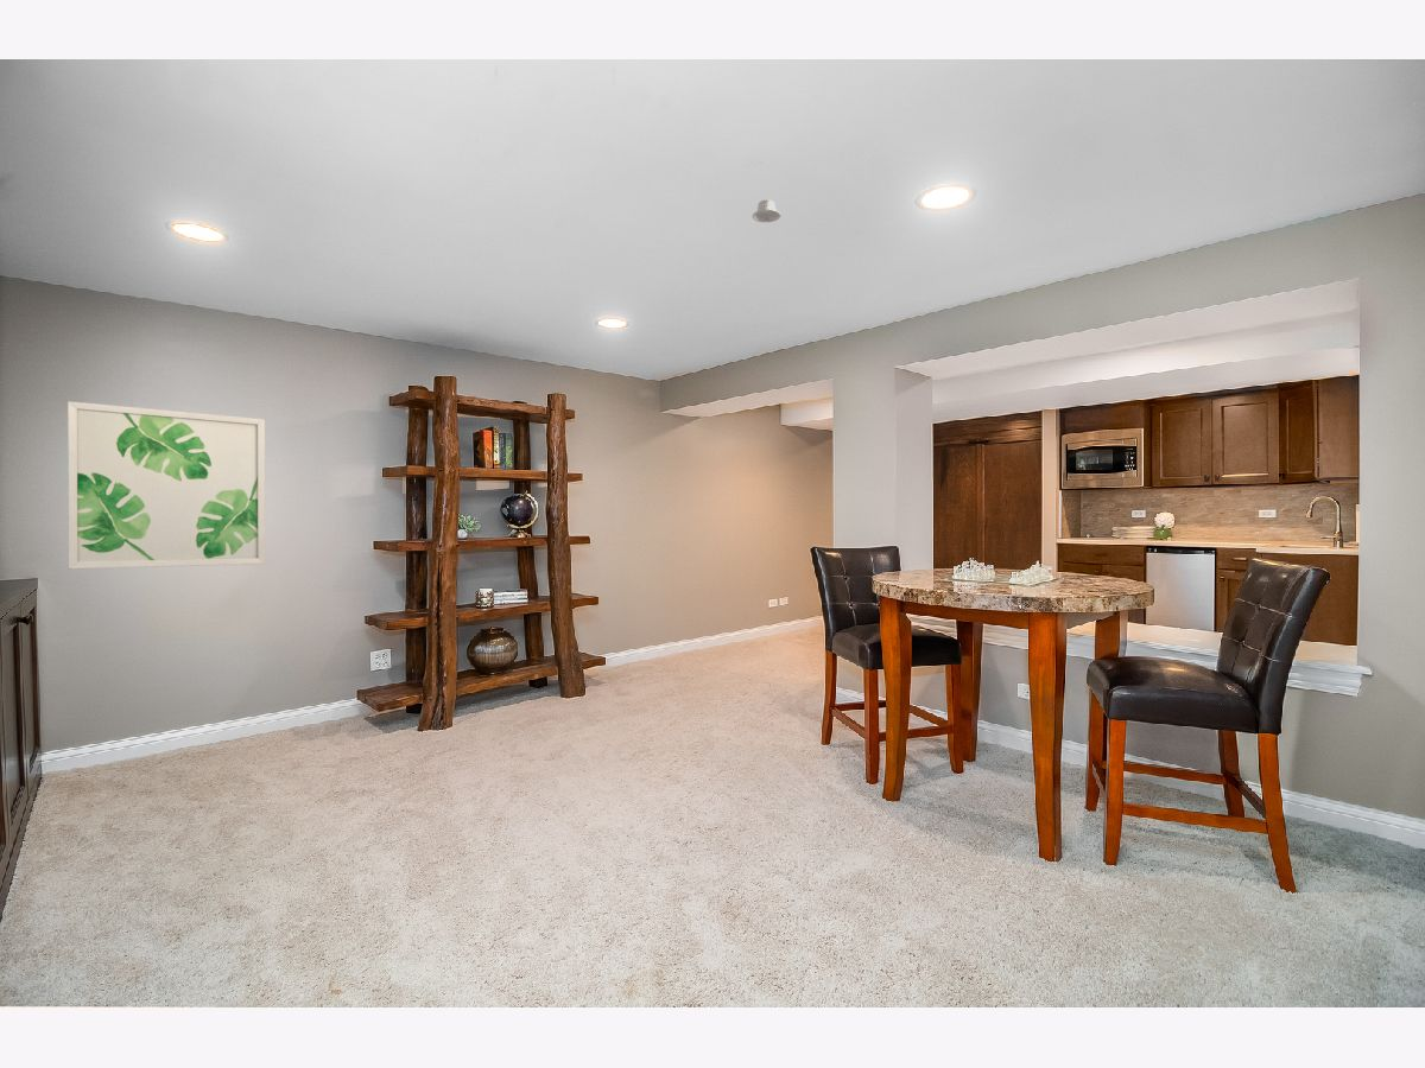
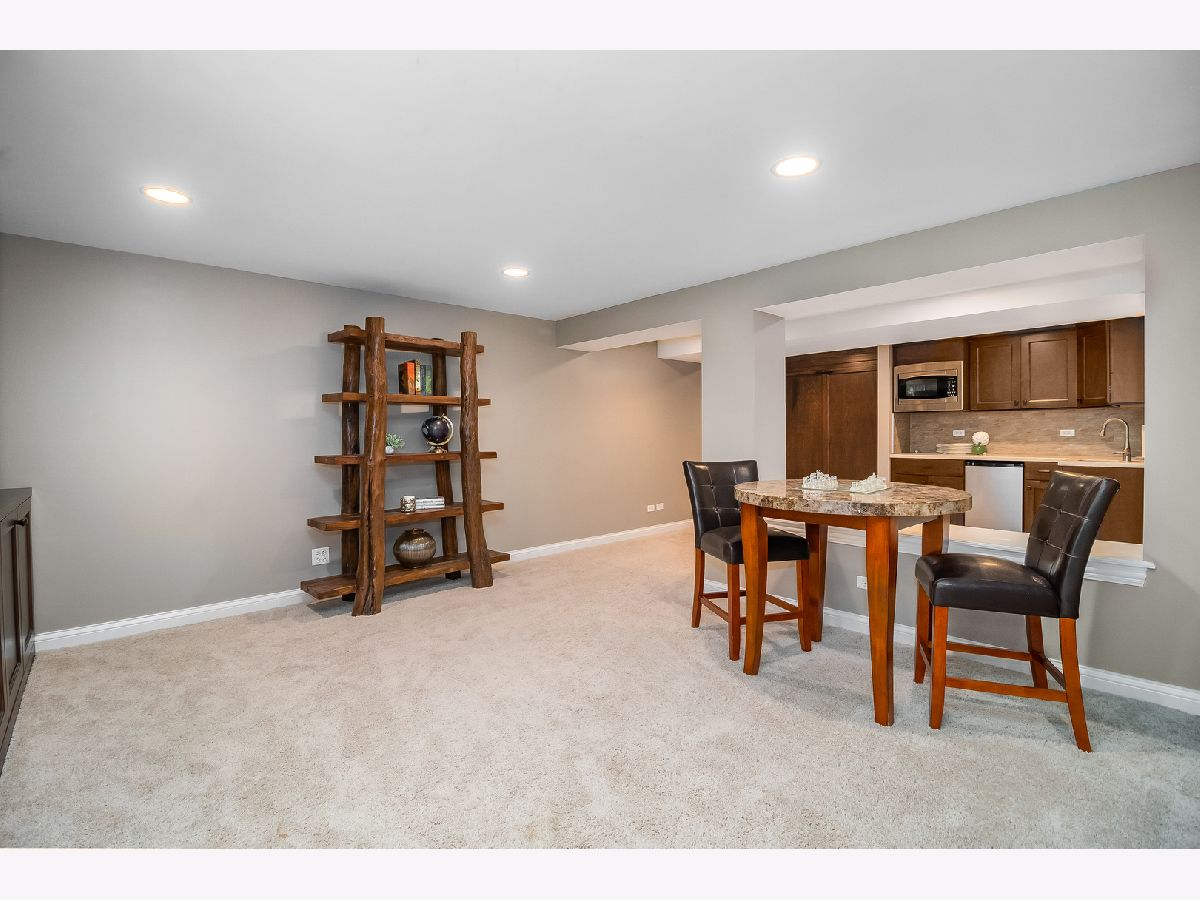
- recessed light (766, 210)
- wall art (173, 488)
